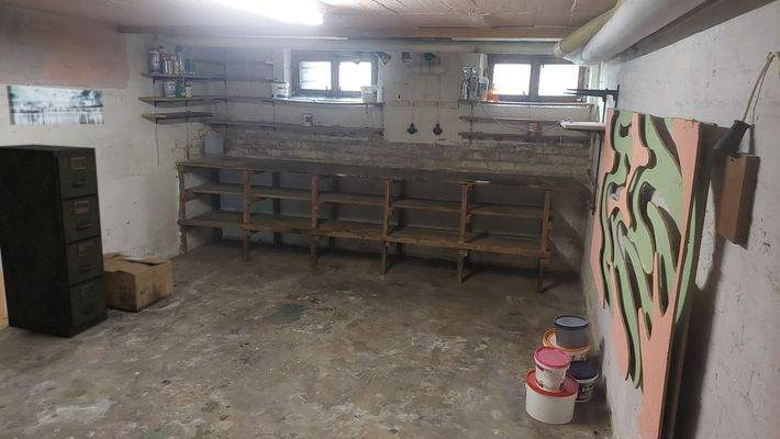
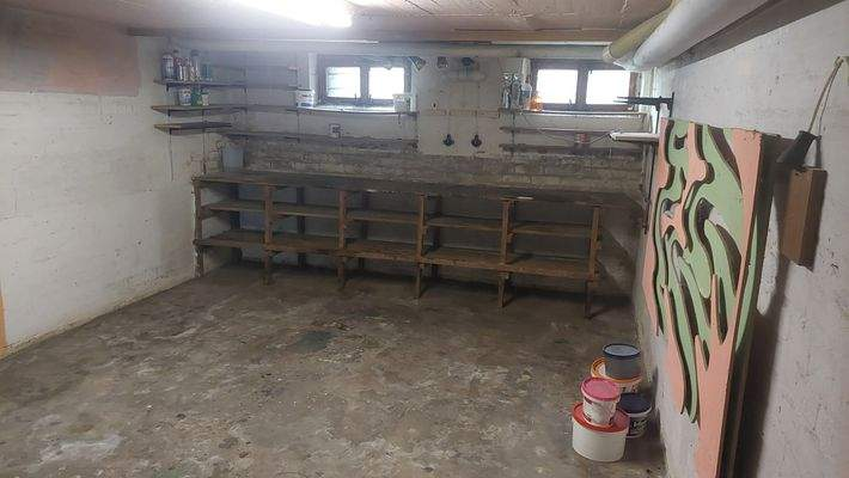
- wall art (59, 106)
- cardboard box (121, 278)
- filing cabinet (53, 238)
